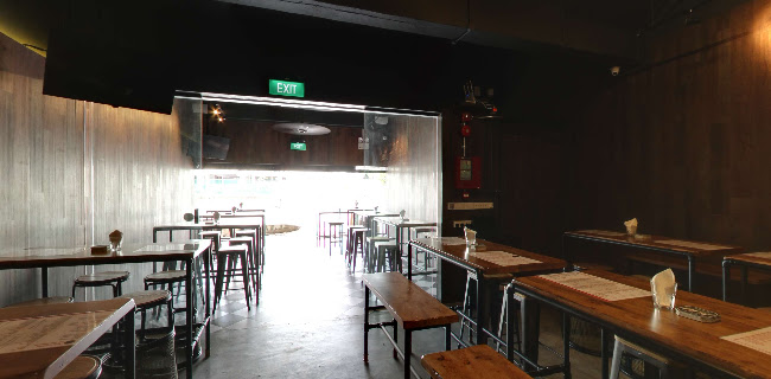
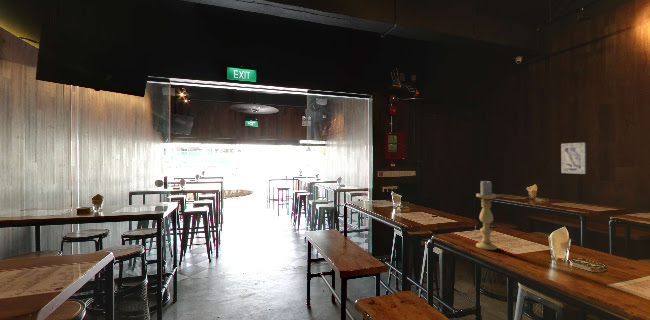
+ candle holder (486, 213)
+ wall art (573, 158)
